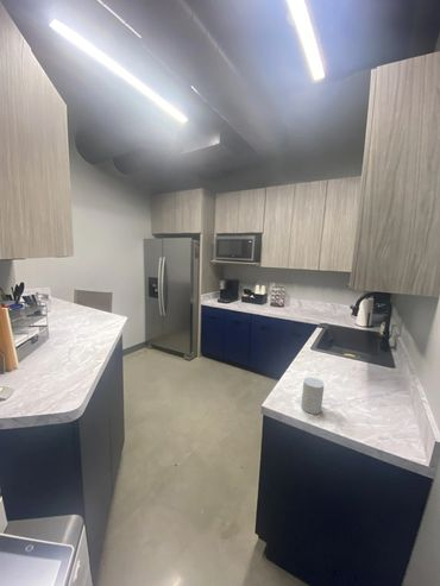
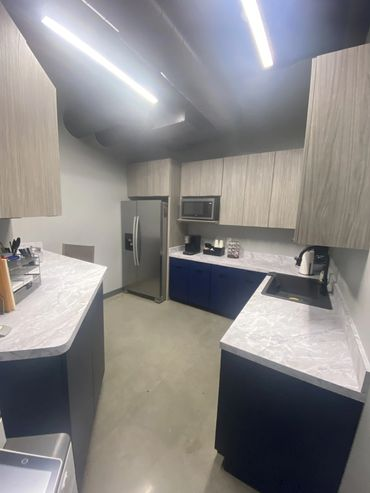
- cup (312, 395)
